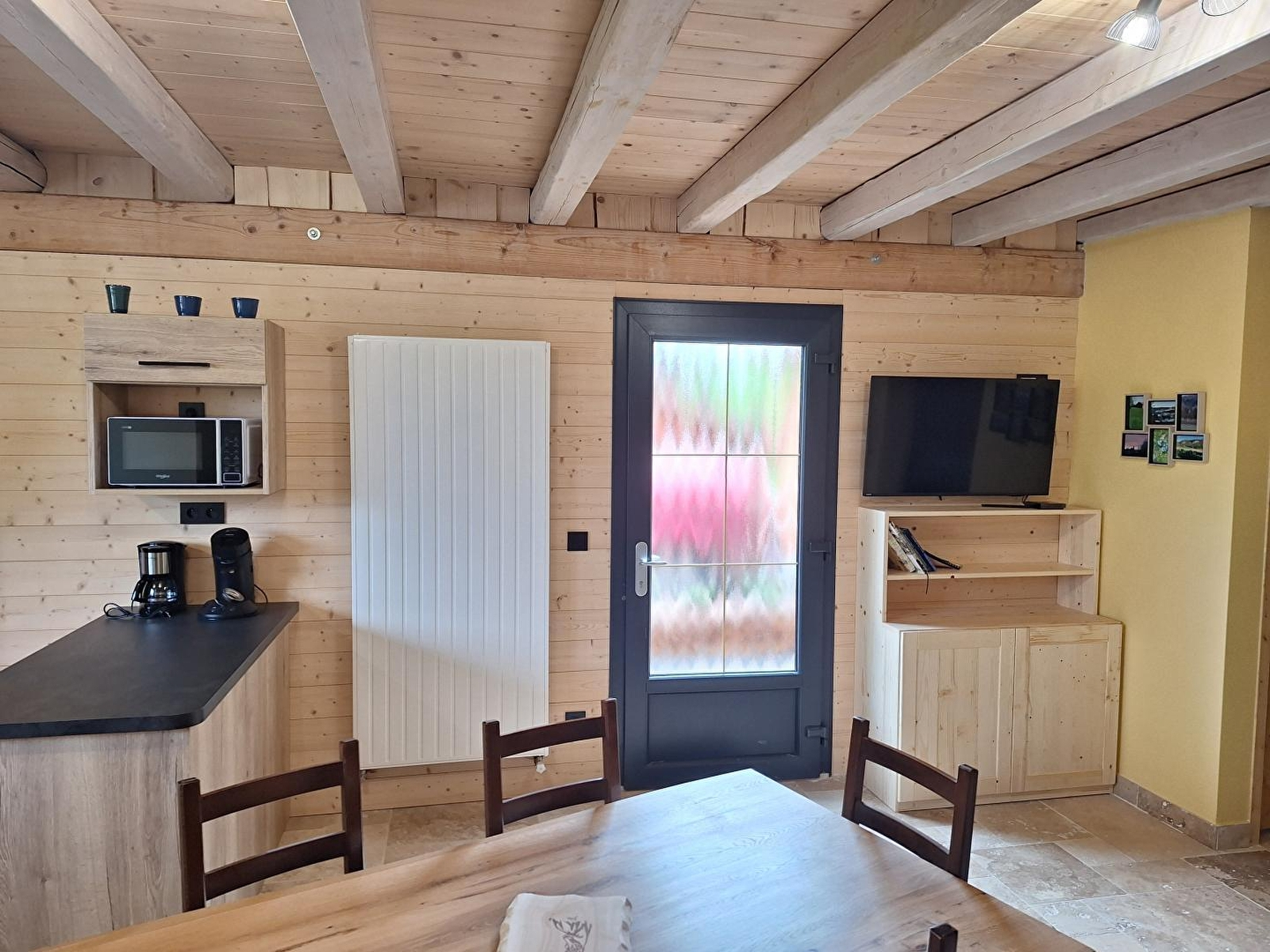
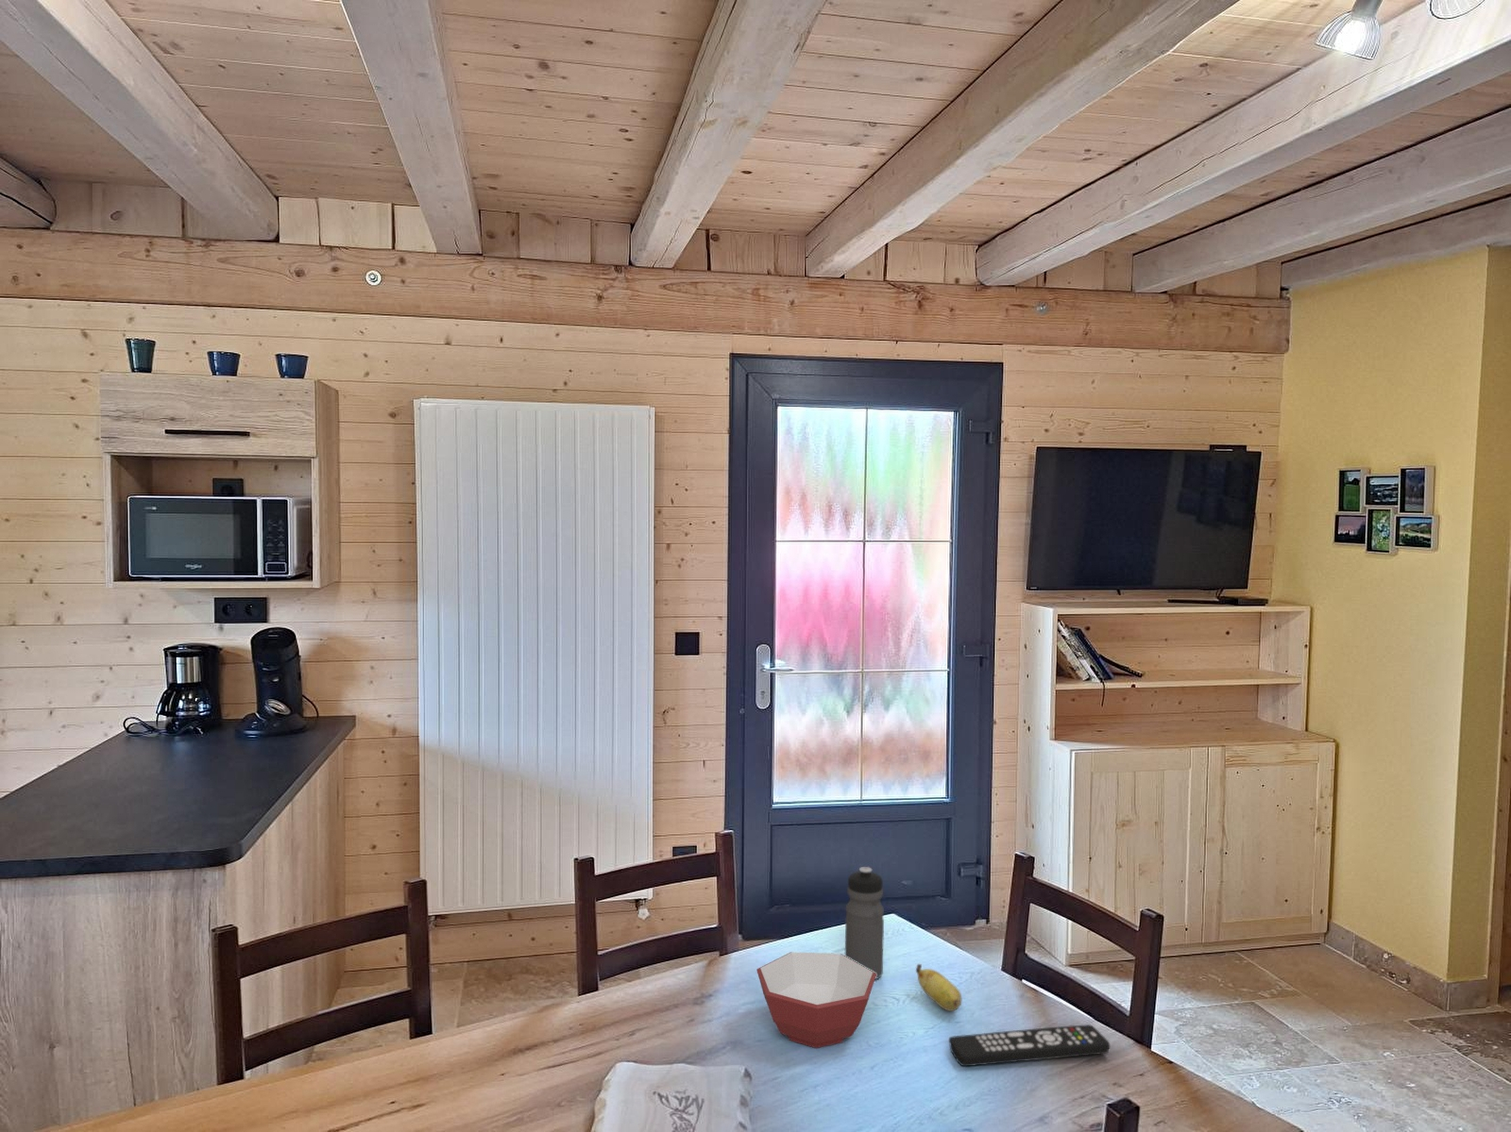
+ water bottle (864, 920)
+ banana (941, 990)
+ remote control (1028, 1045)
+ bowl (813, 1002)
